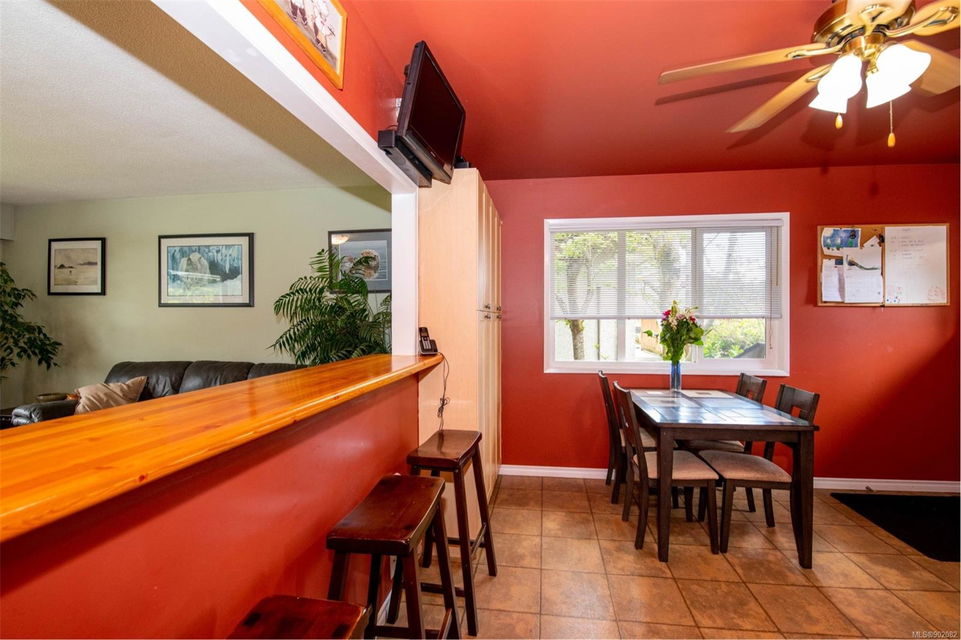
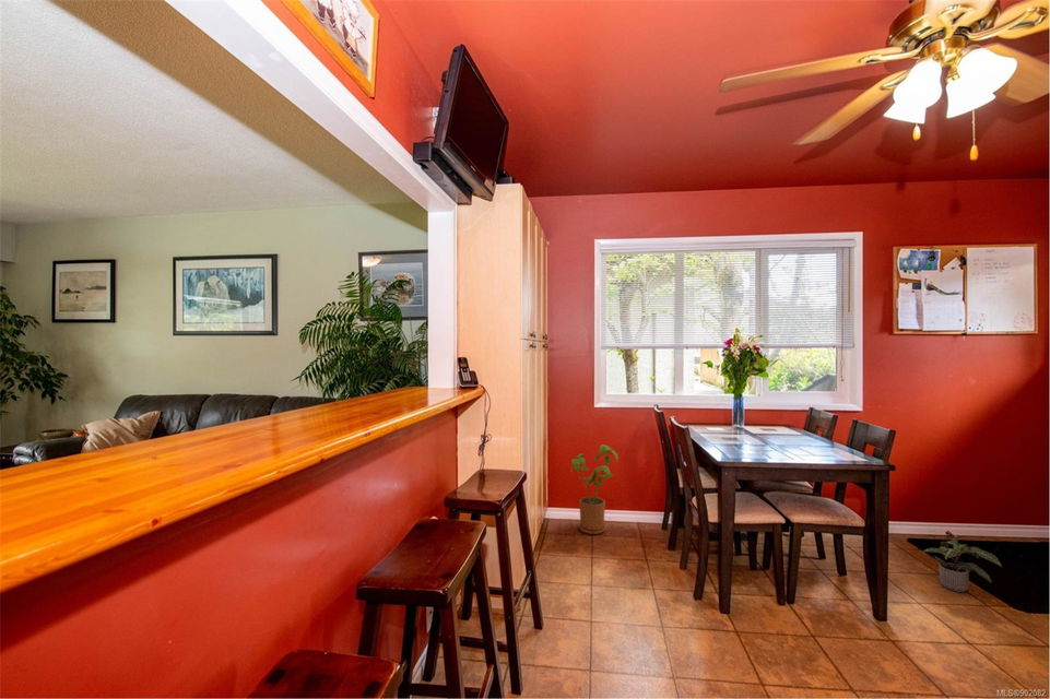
+ house plant (594, 488)
+ potted plant (959, 565)
